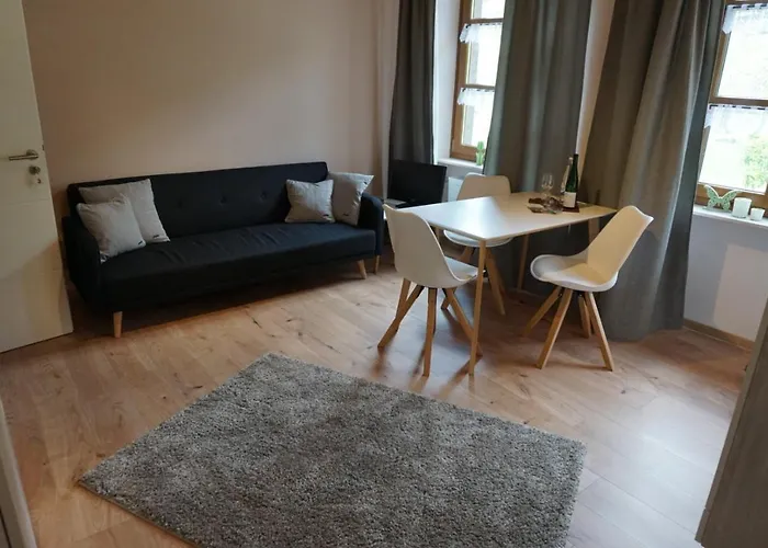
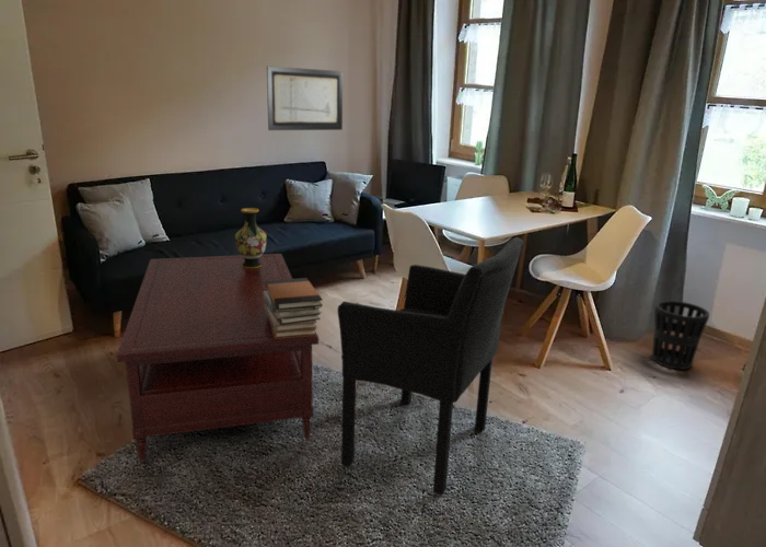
+ book stack (291, 305)
+ armchair (432, 349)
+ vase (251, 237)
+ wall art (306, 100)
+ coffee table (222, 338)
+ wastebasket (676, 335)
